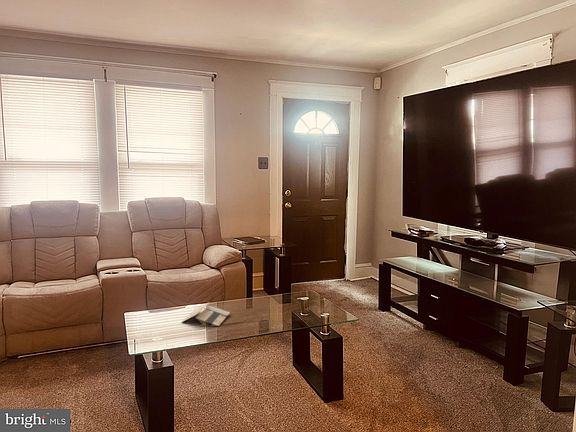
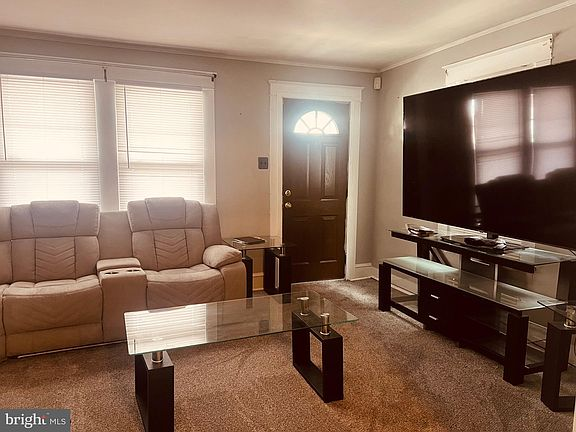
- brochure (205, 312)
